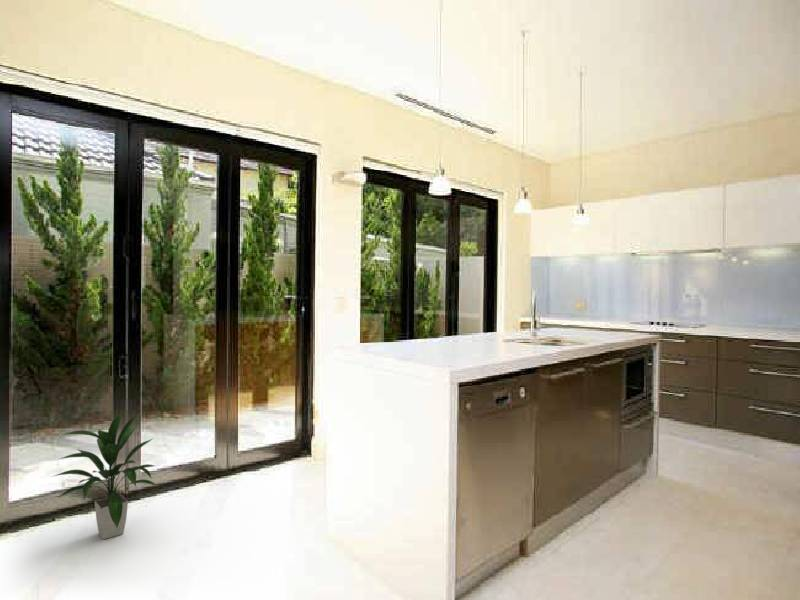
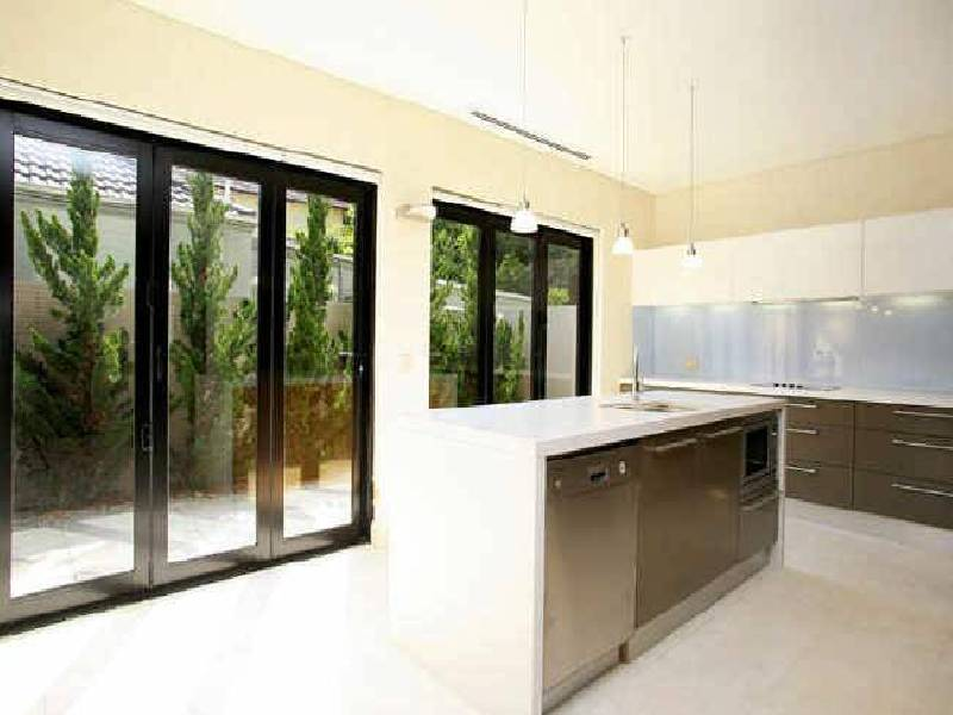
- indoor plant (109, 474)
